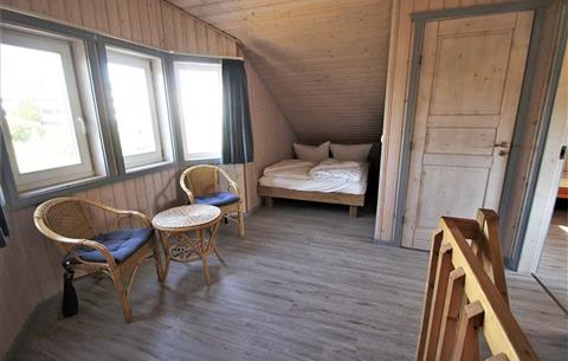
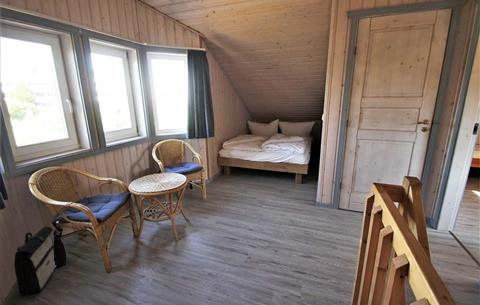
+ backpack (35, 256)
